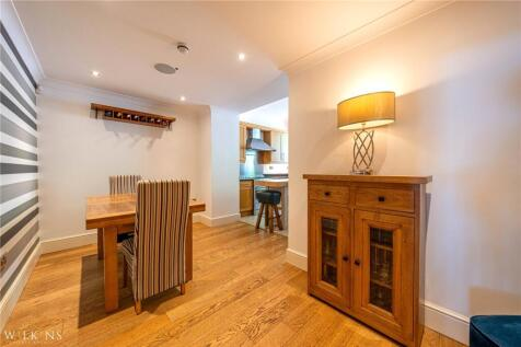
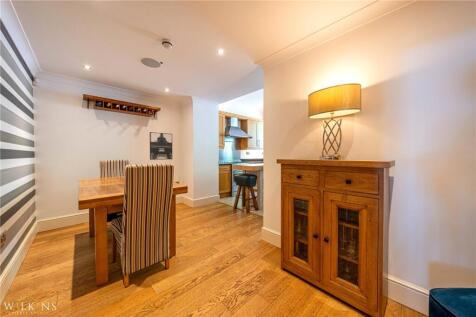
+ wall art (161, 146)
